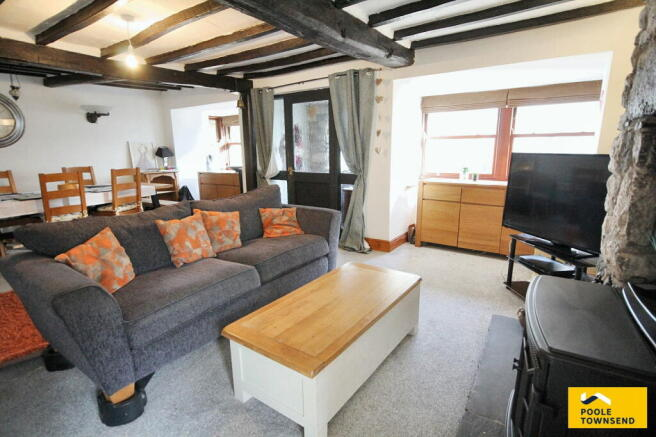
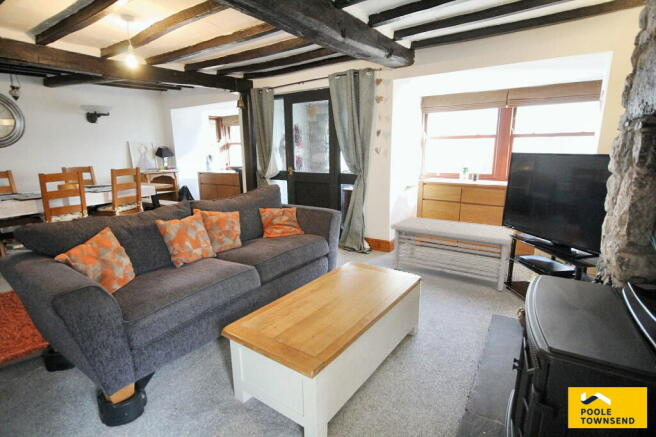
+ storage bench (450, 248)
